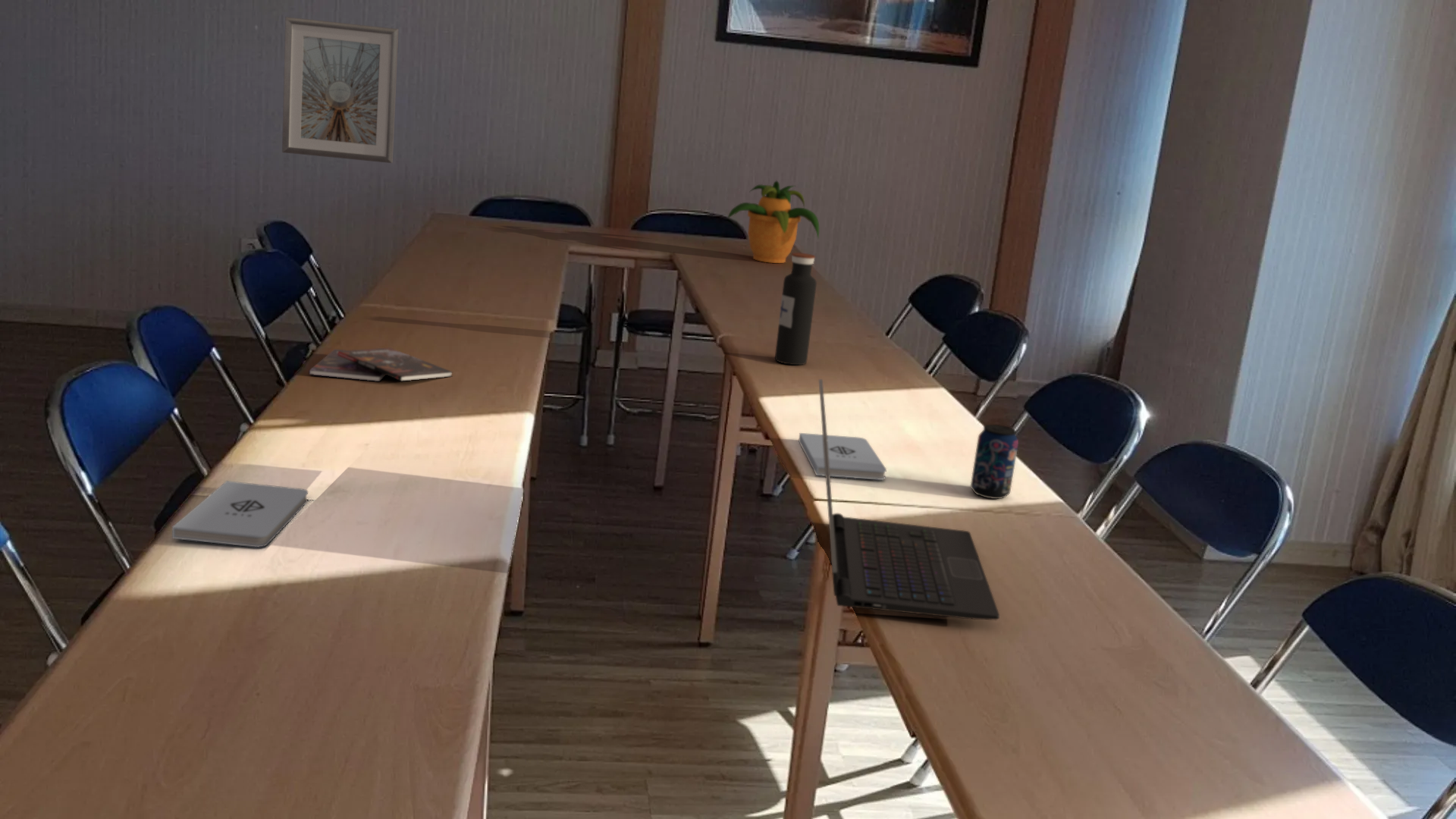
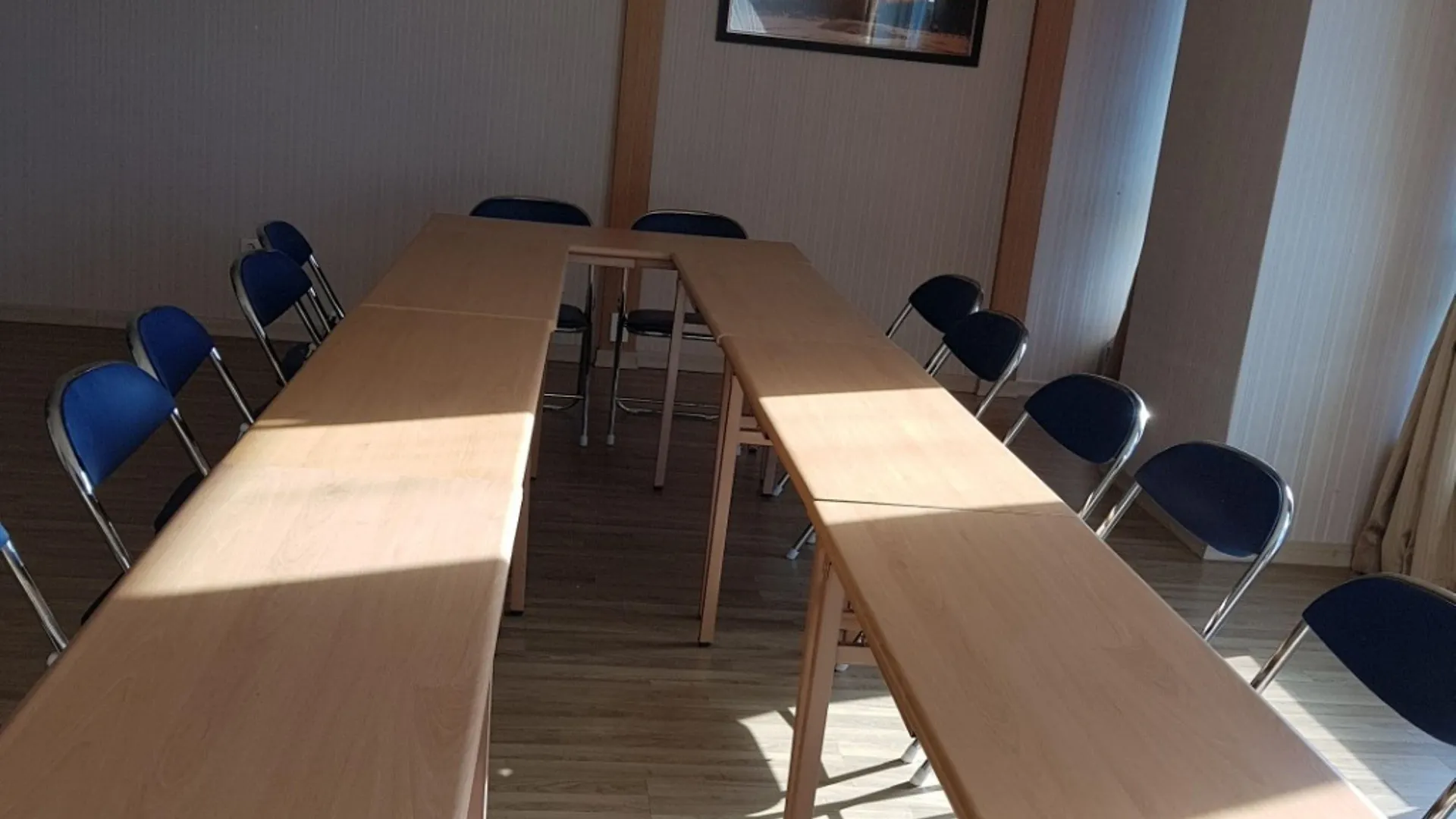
- potted plant (768, 219)
- water bottle (796, 308)
- laptop computer (896, 522)
- beverage can (994, 461)
- notepad (841, 456)
- picture frame (340, 91)
- booklet (366, 362)
- notepad (244, 513)
